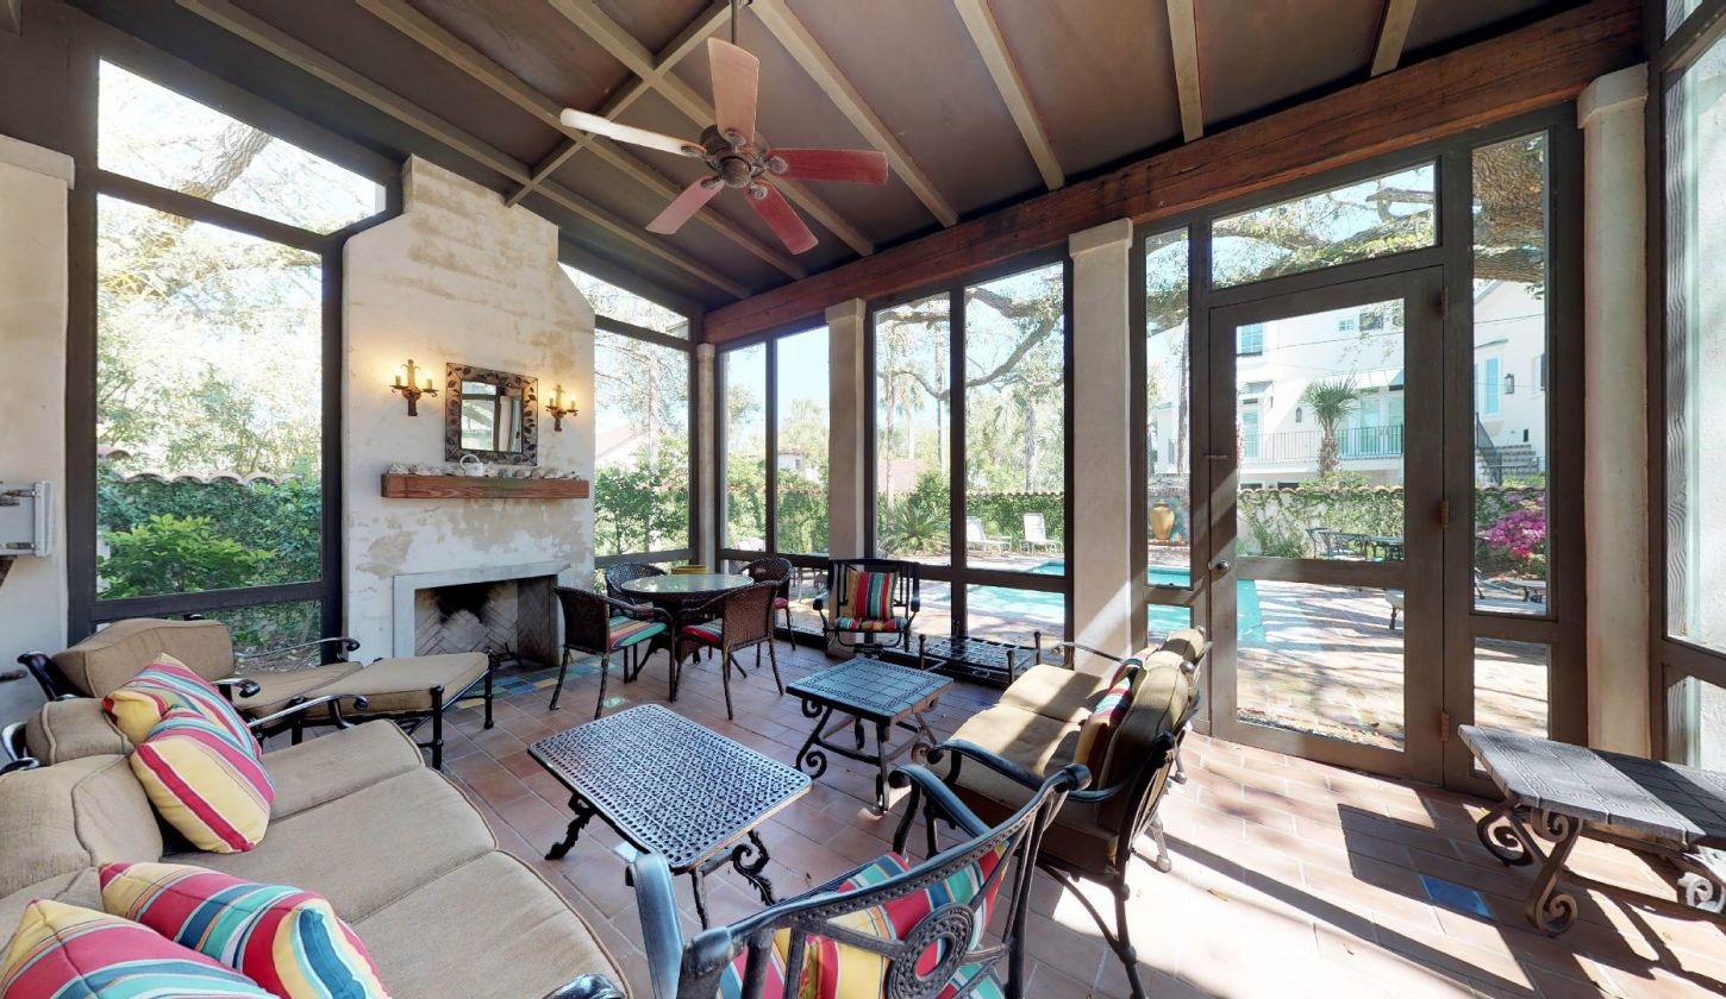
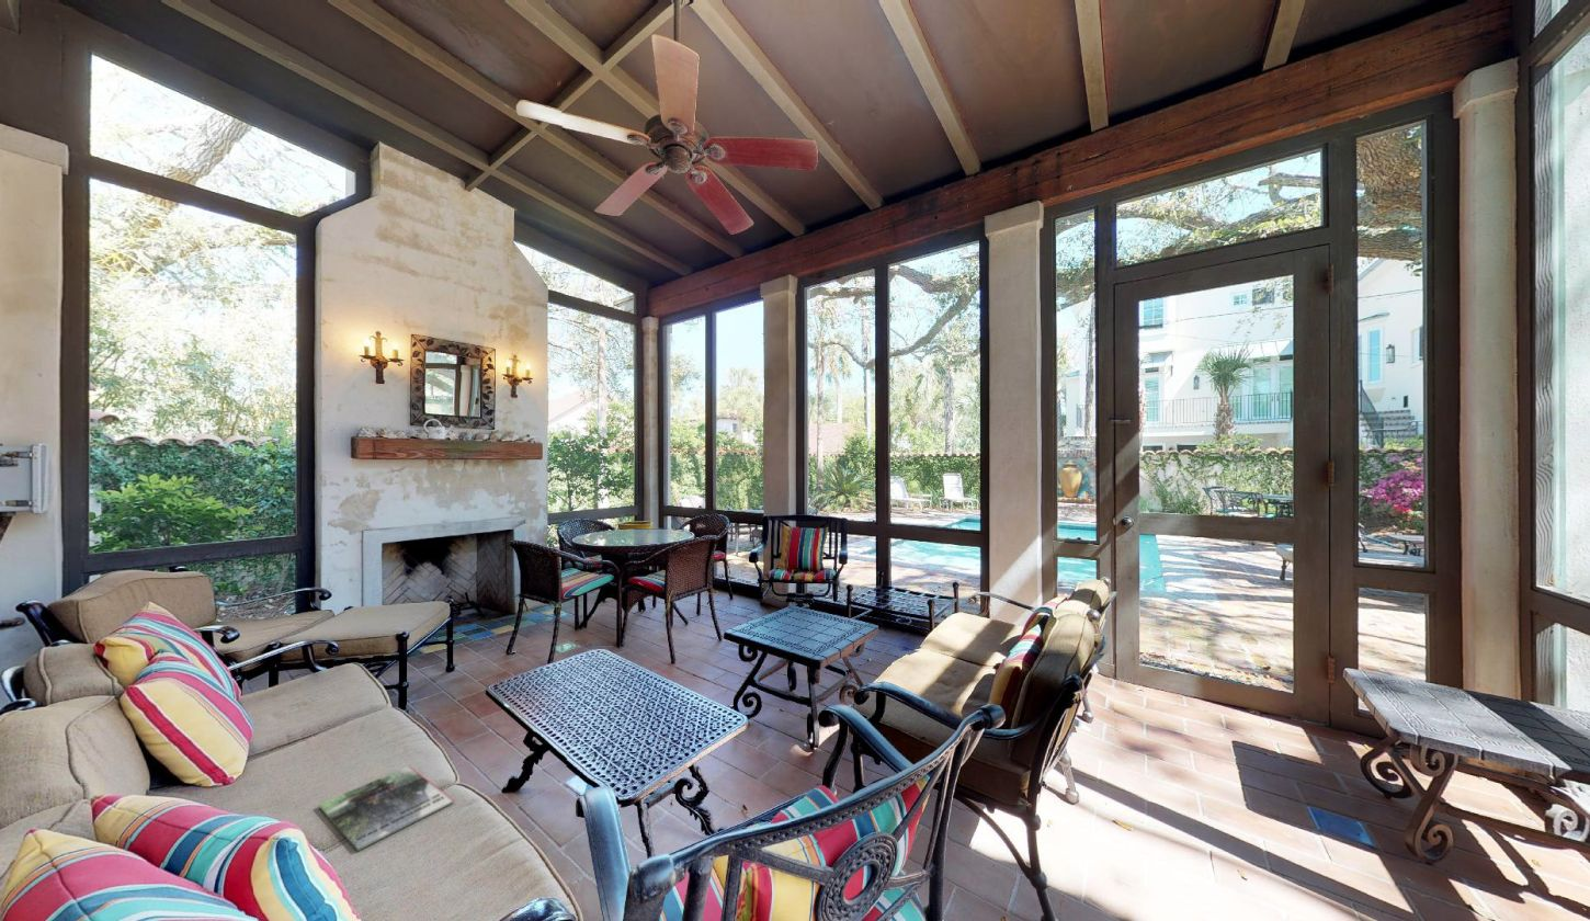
+ magazine (386, 803)
